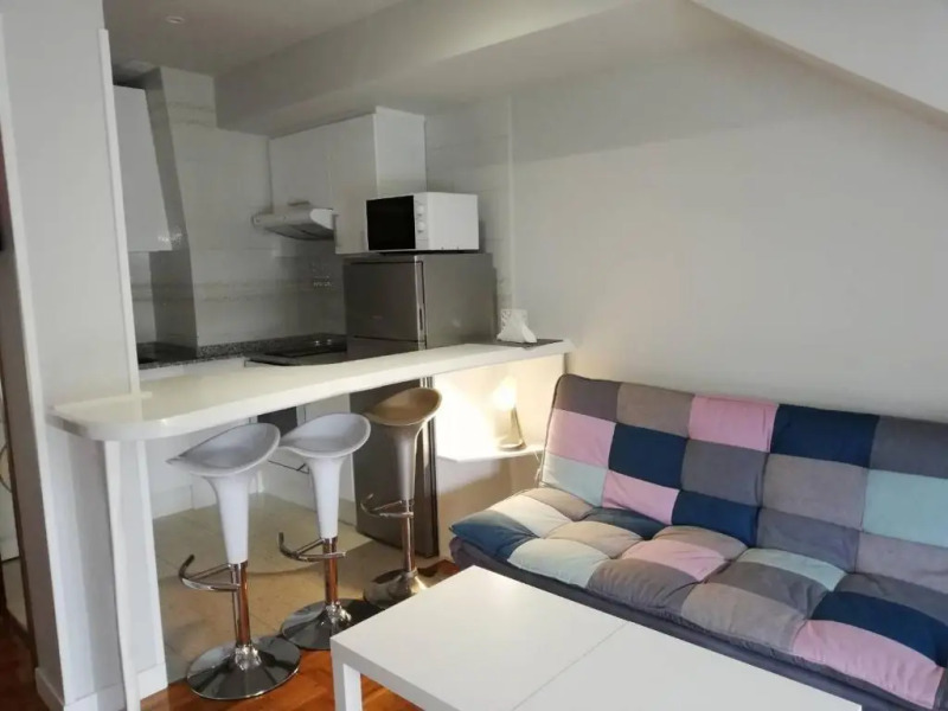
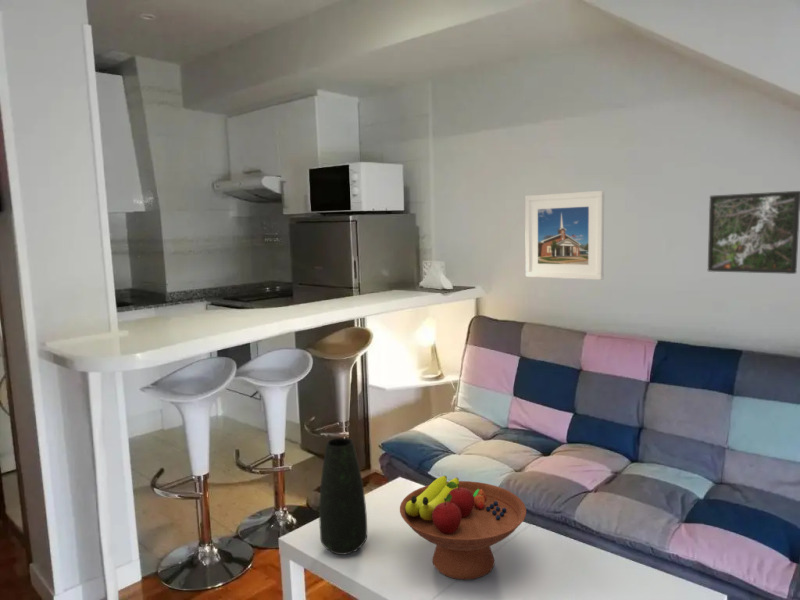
+ fruit bowl (462, 524)
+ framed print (751, 233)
+ vase (342, 494)
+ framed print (562, 236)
